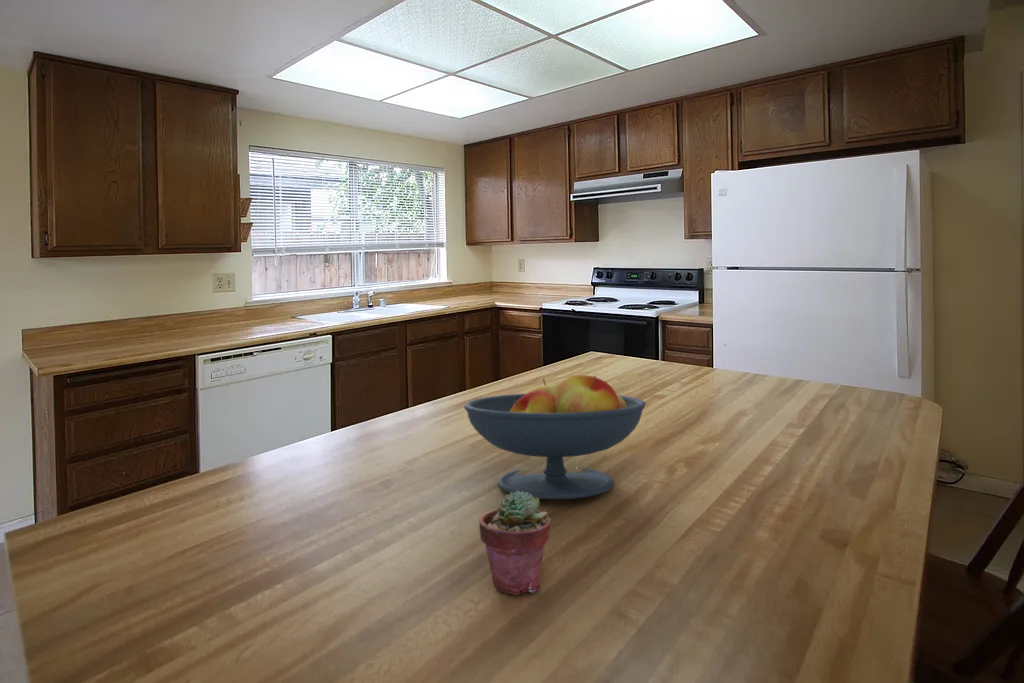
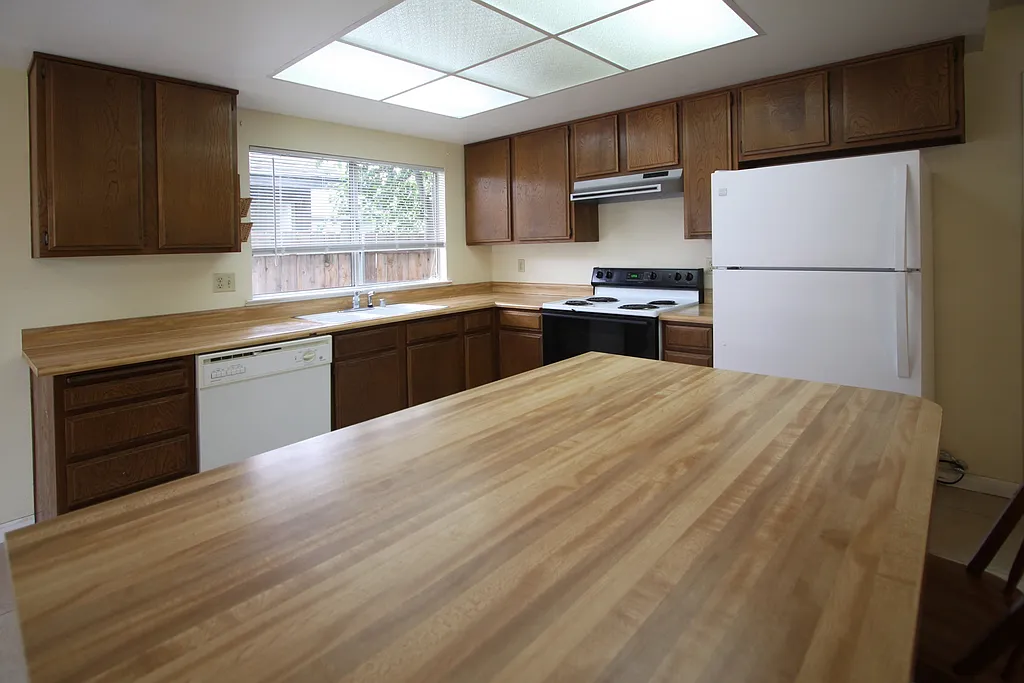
- potted succulent (515, 537)
- fruit bowl (554, 428)
